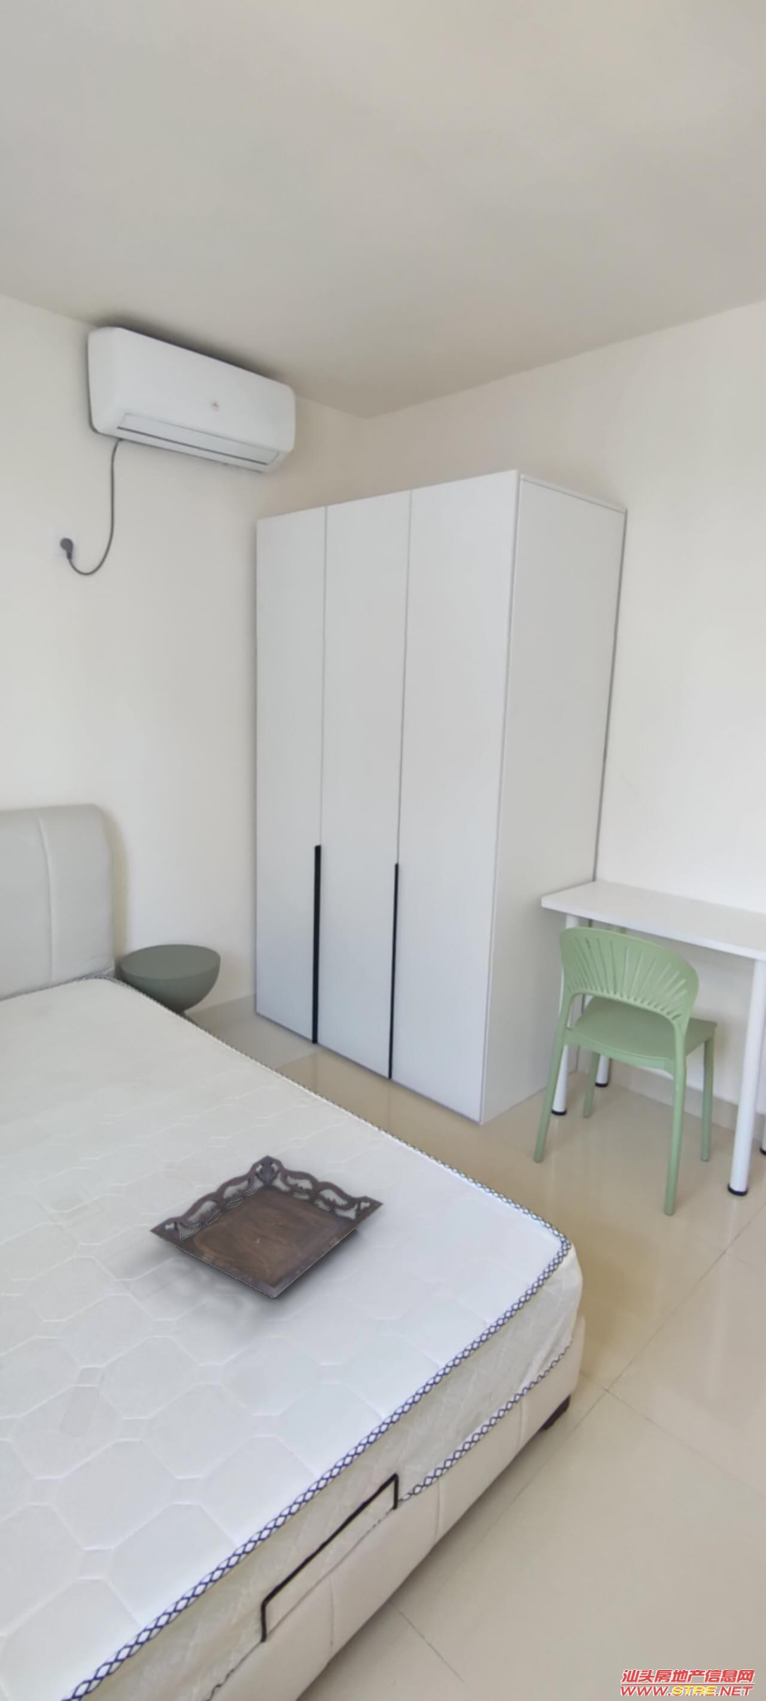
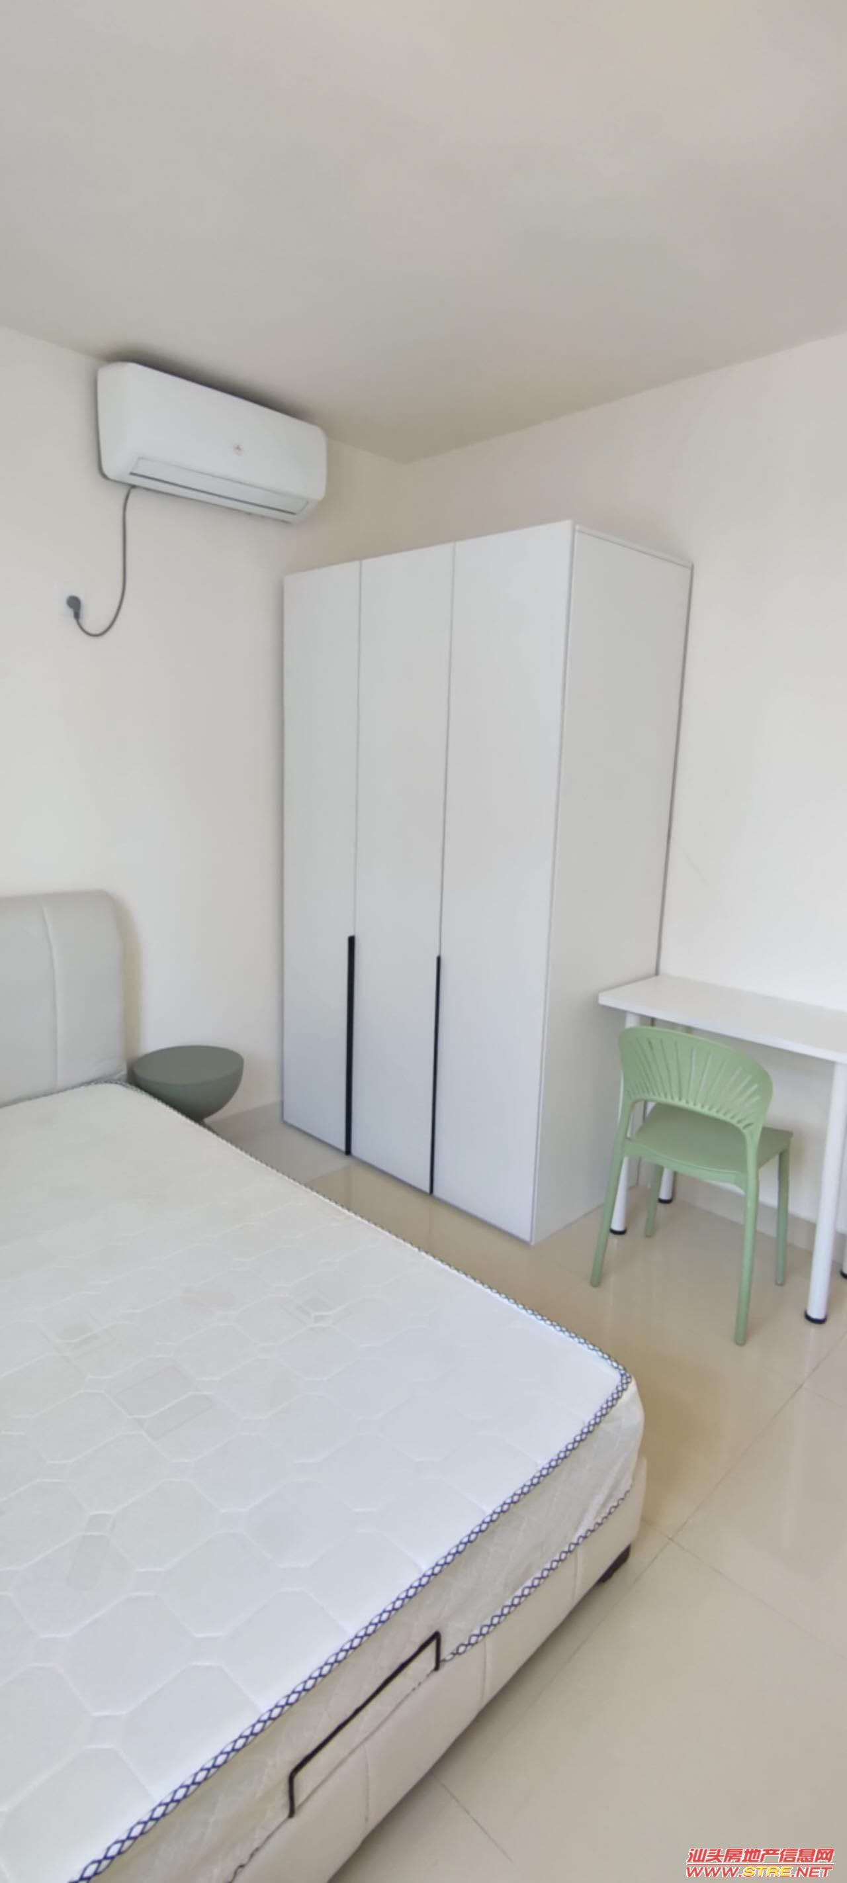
- tray (270, 1226)
